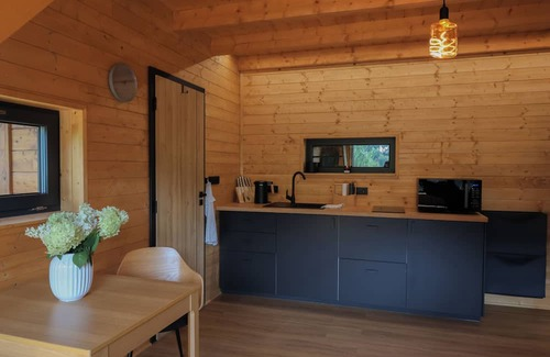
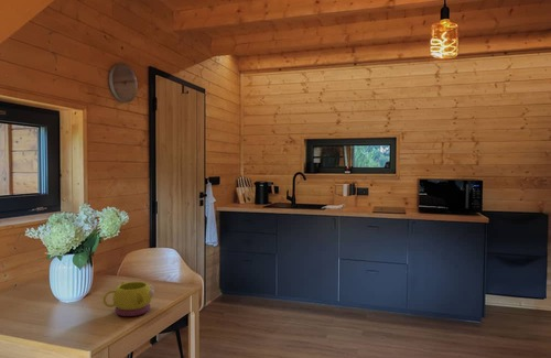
+ mug (129, 299)
